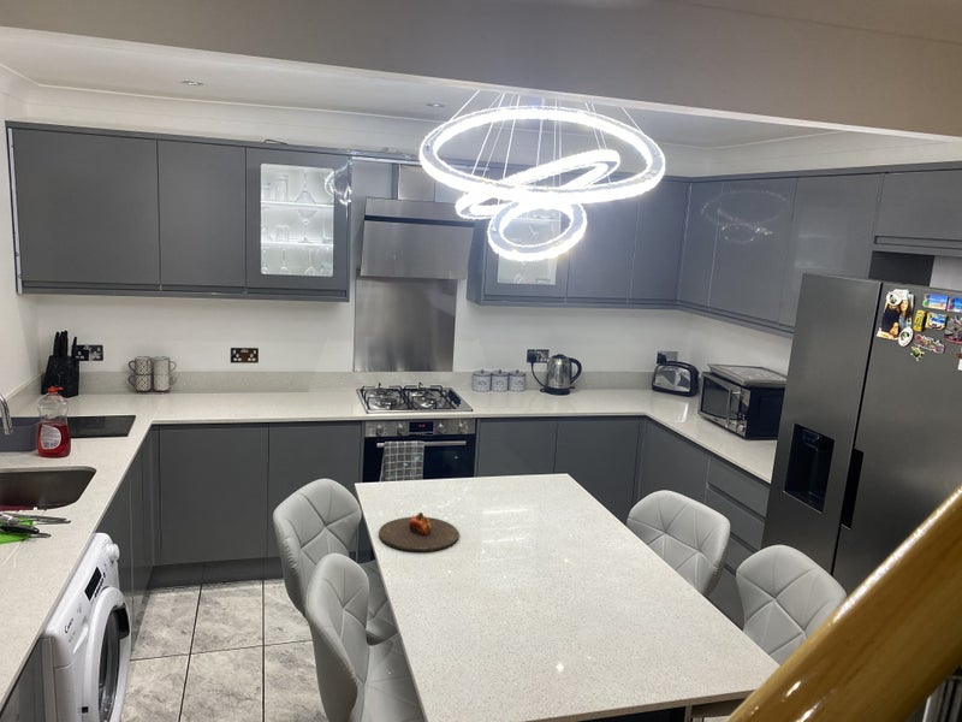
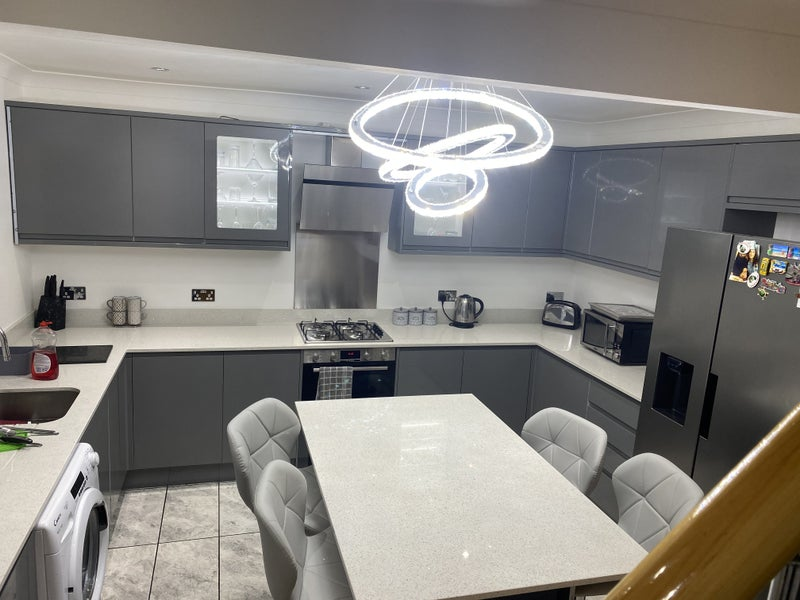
- plate (418, 523)
